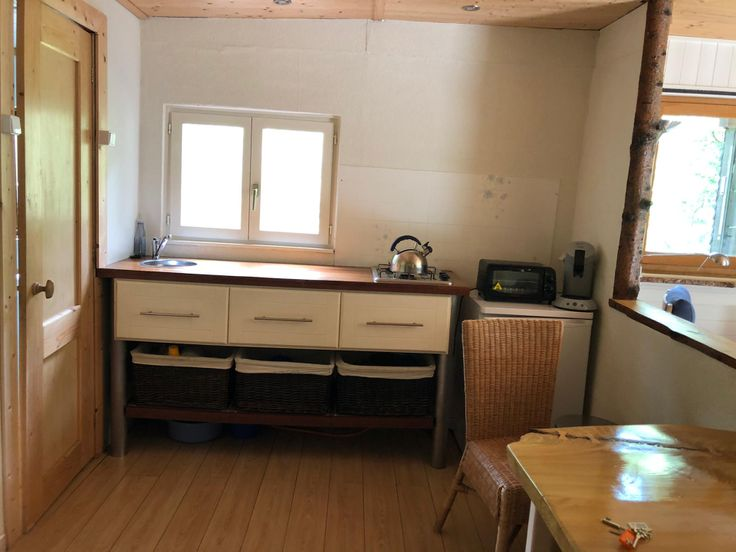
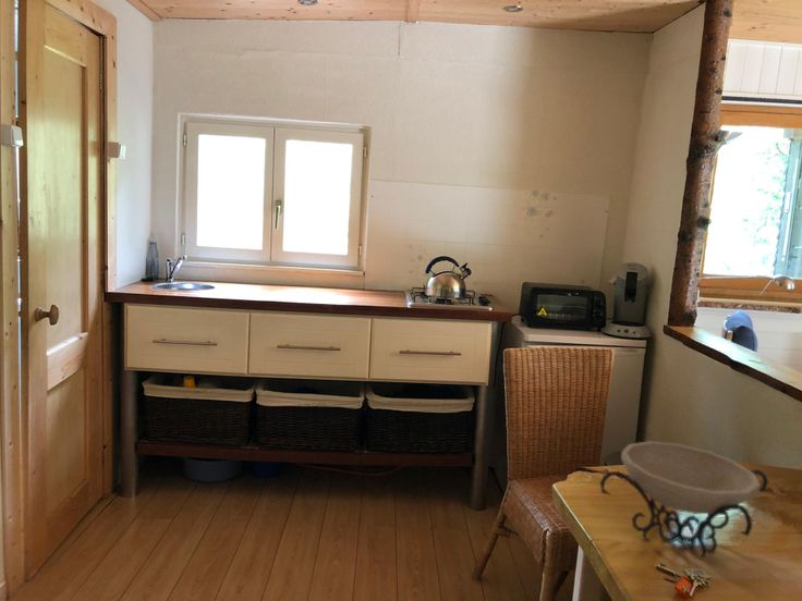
+ decorative bowl (683, 503)
